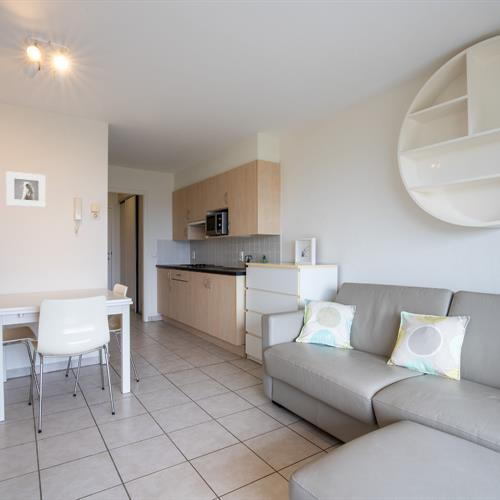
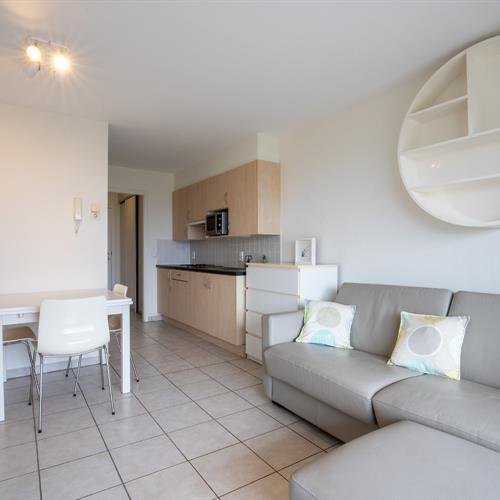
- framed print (26, 189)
